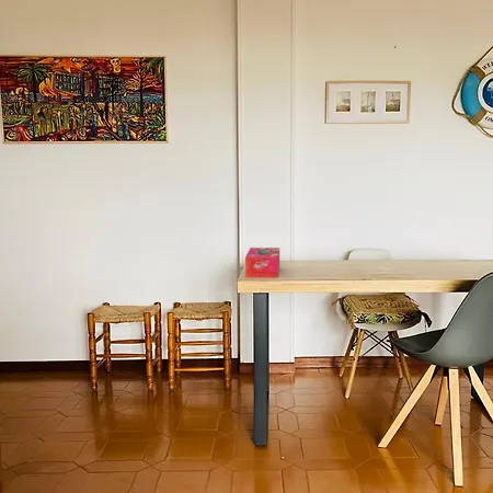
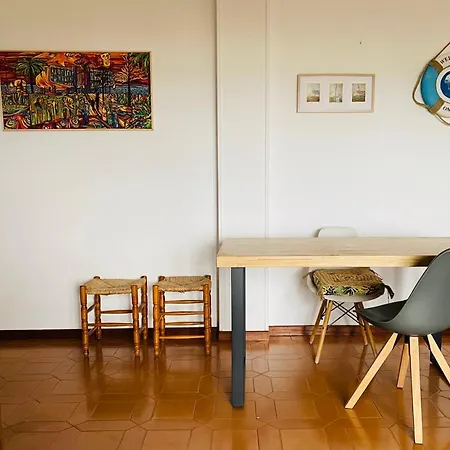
- tissue box (263, 262)
